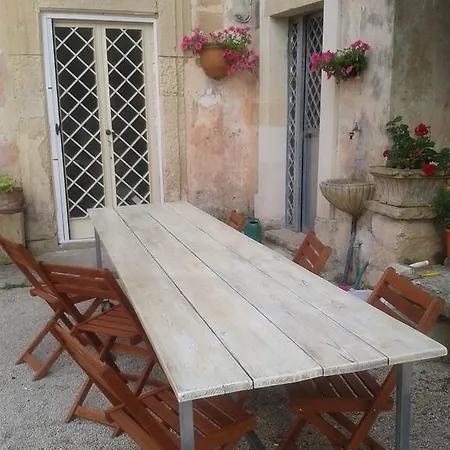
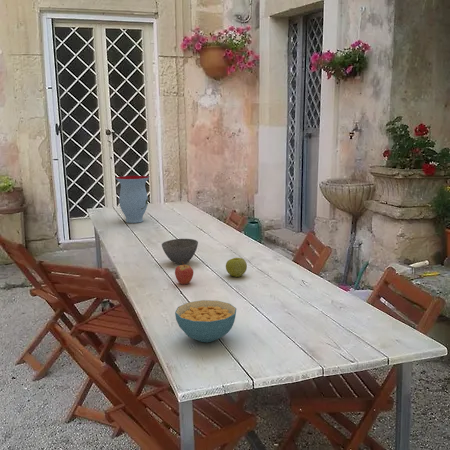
+ fruit (184, 272)
+ apple (236, 267)
+ vase (133, 199)
+ bowl (180, 252)
+ cereal bowl (206, 324)
